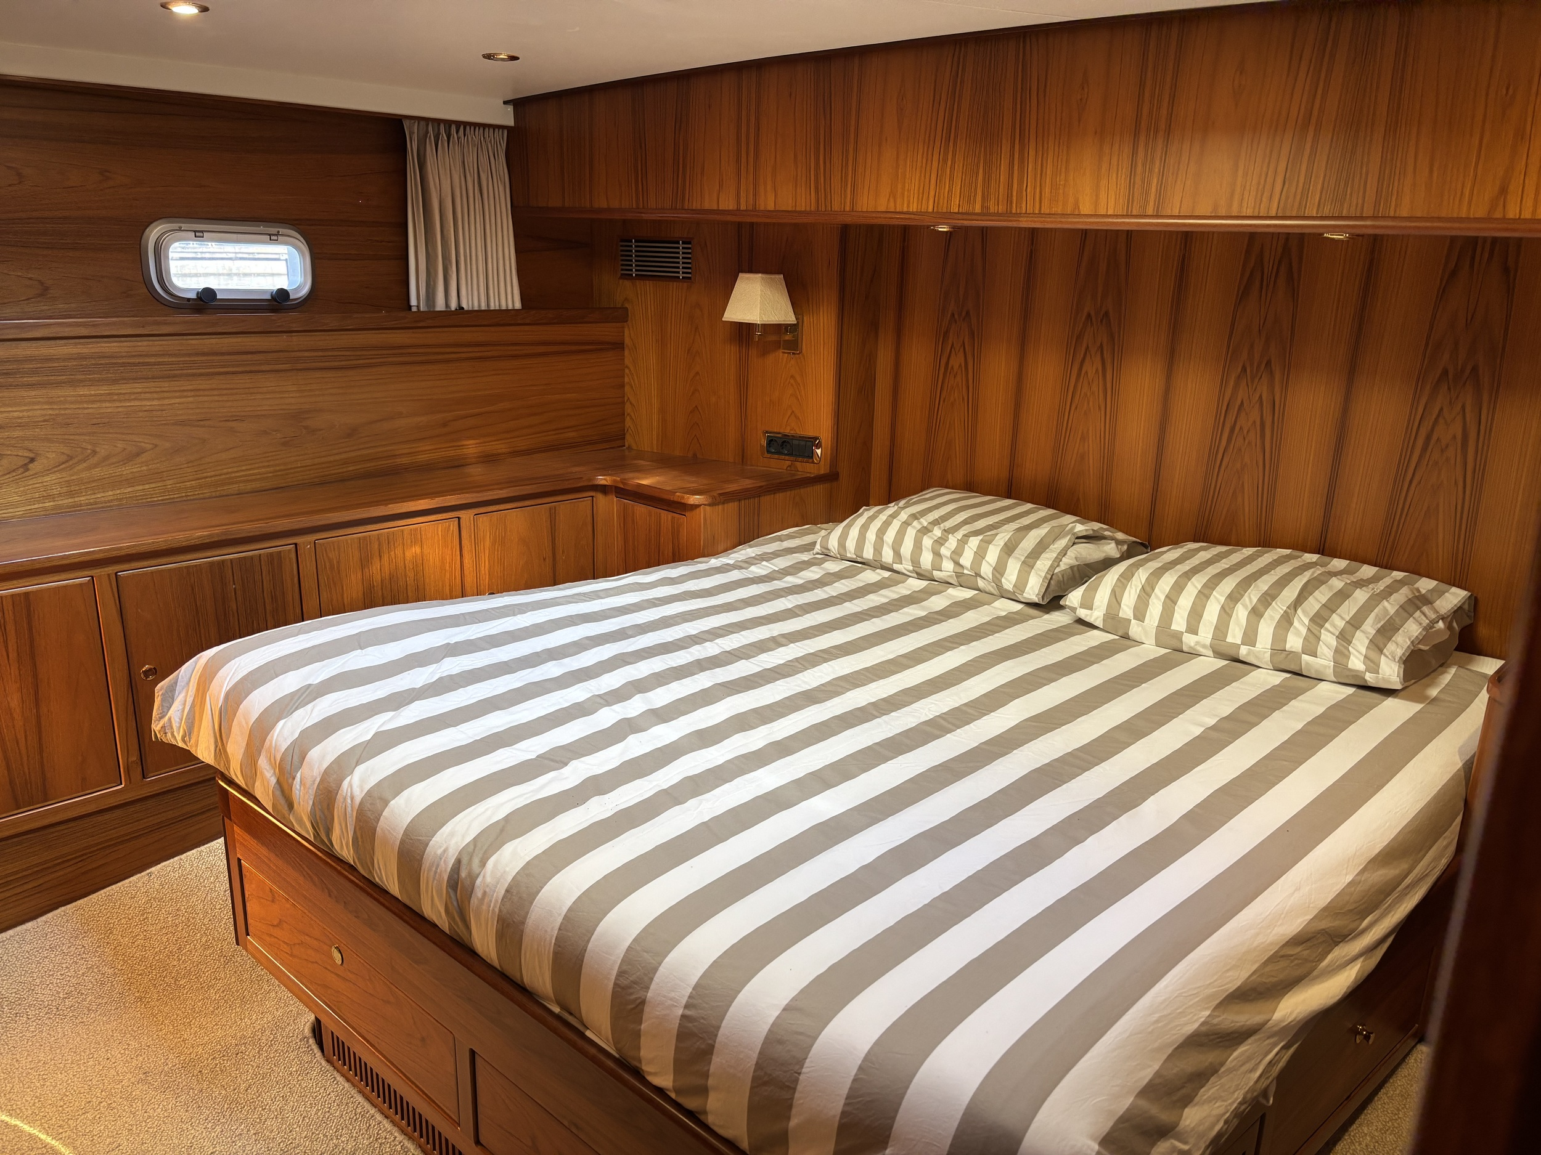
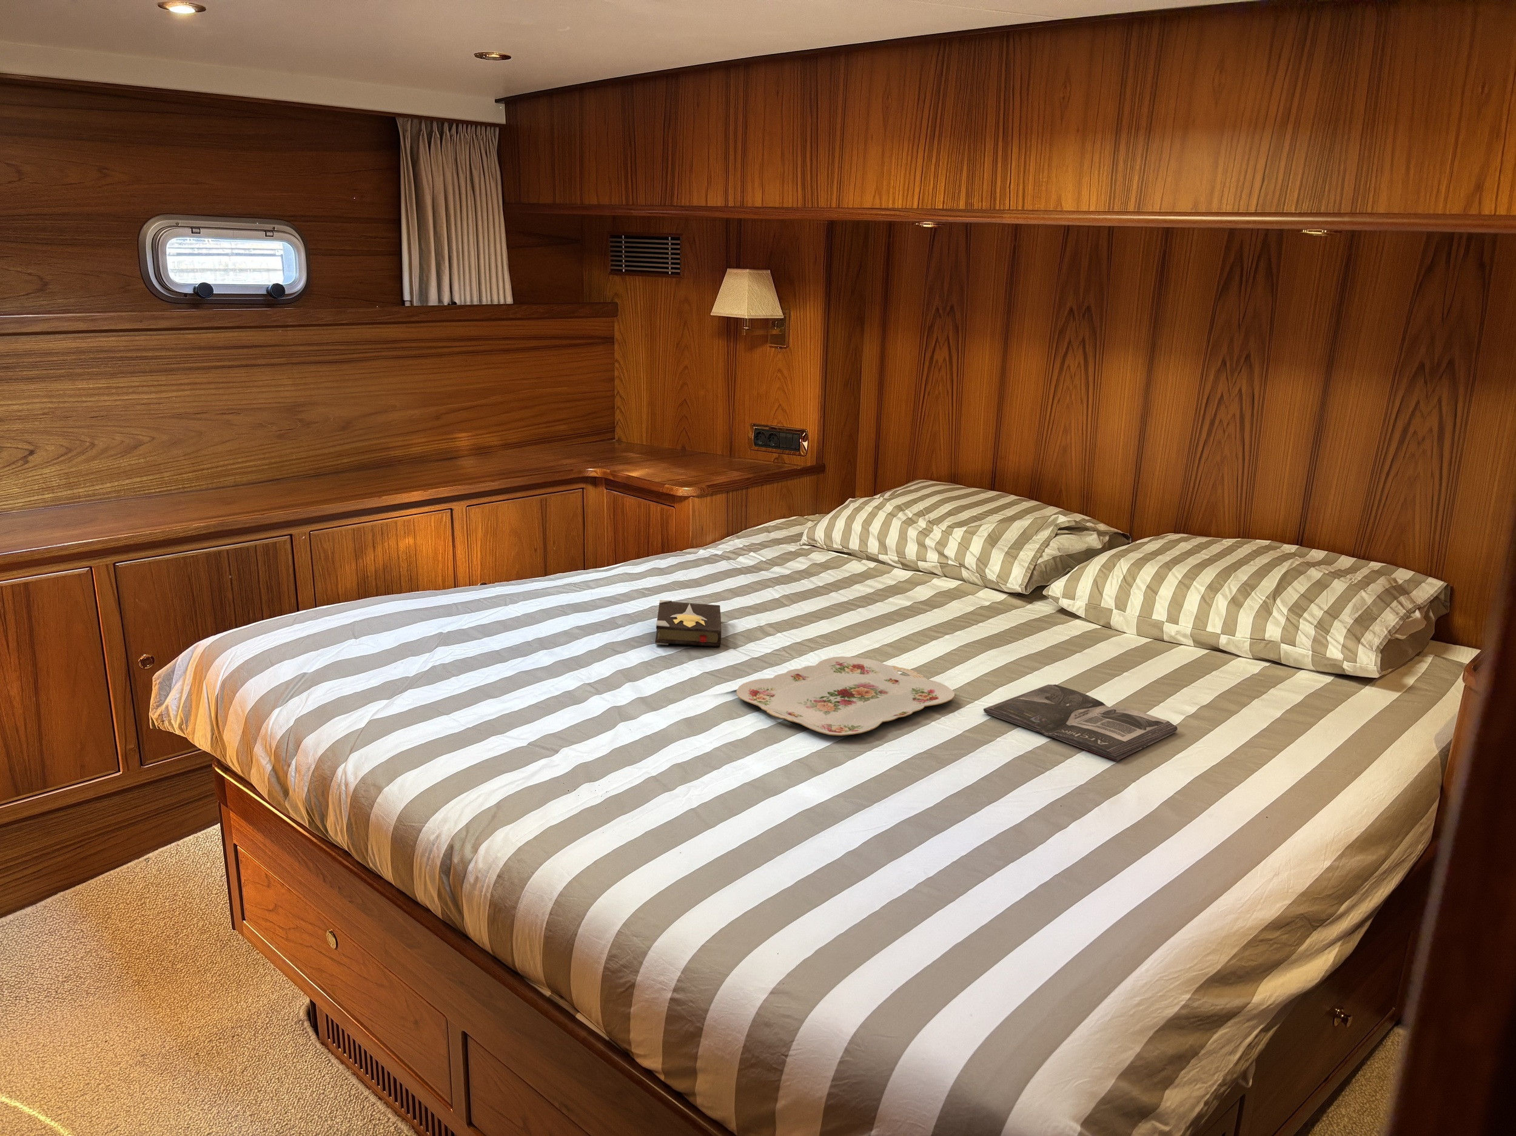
+ serving tray (846, 694)
+ magazine (1079, 718)
+ hardback book (689, 622)
